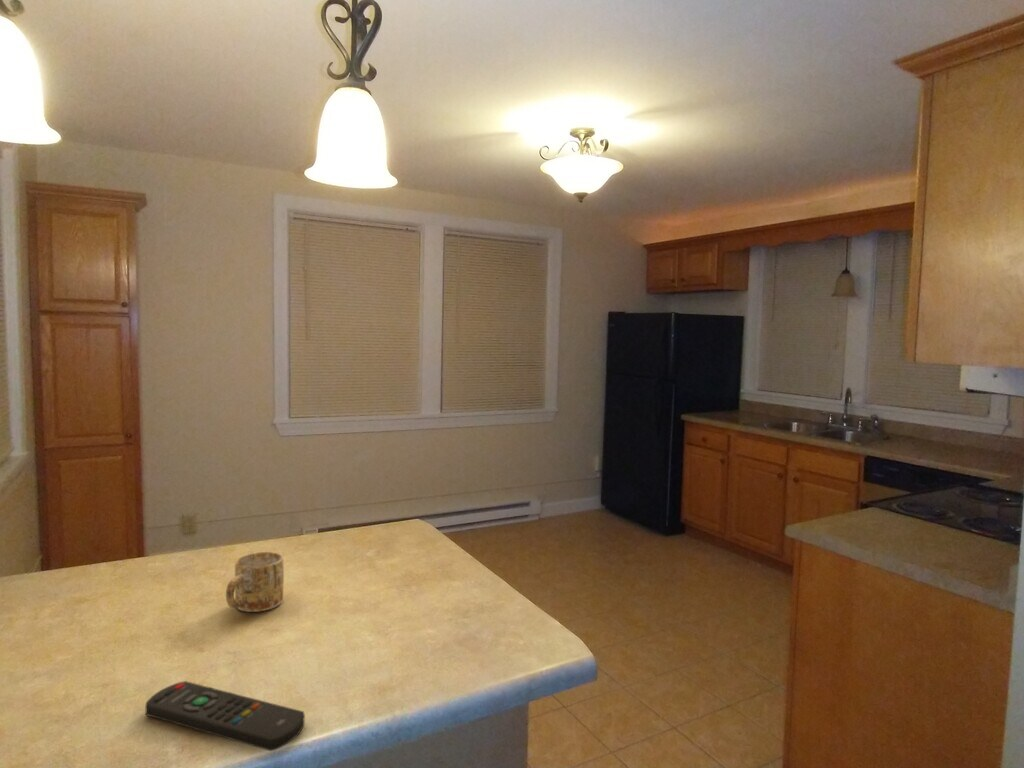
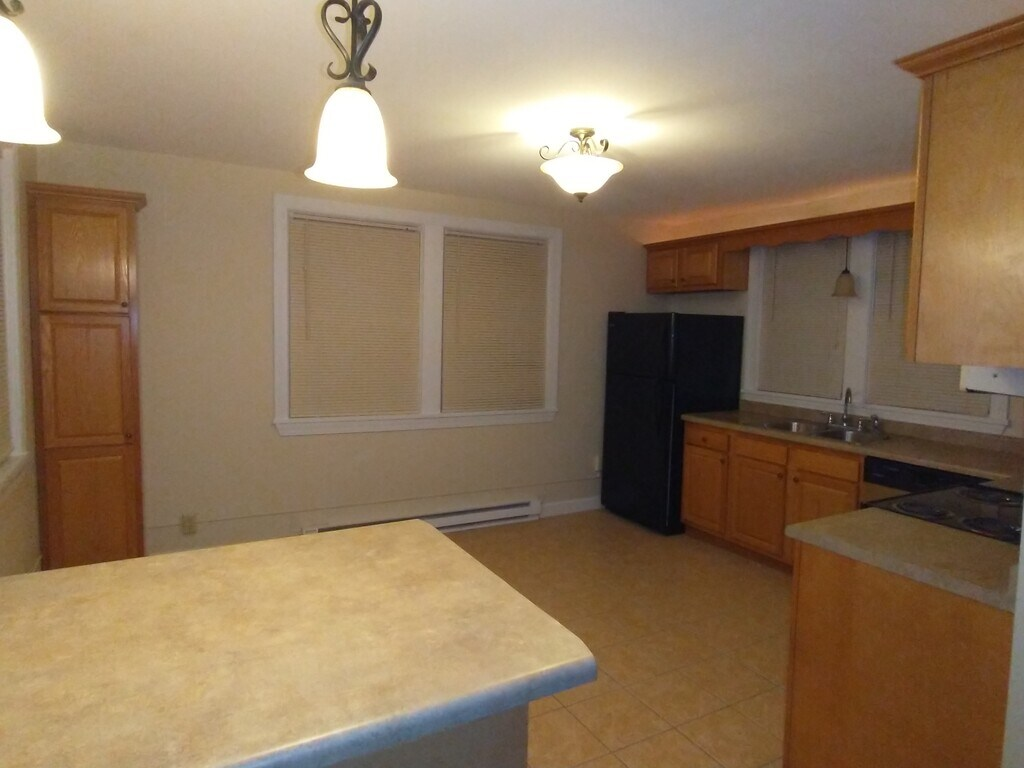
- remote control (224, 712)
- mug (253, 584)
